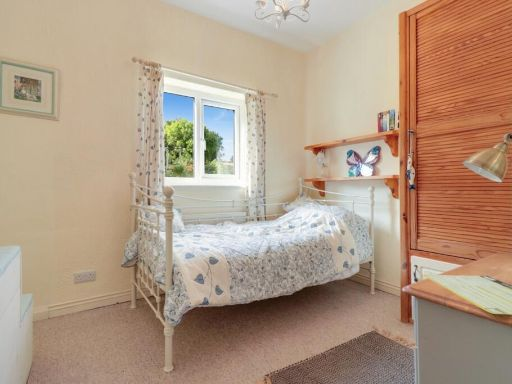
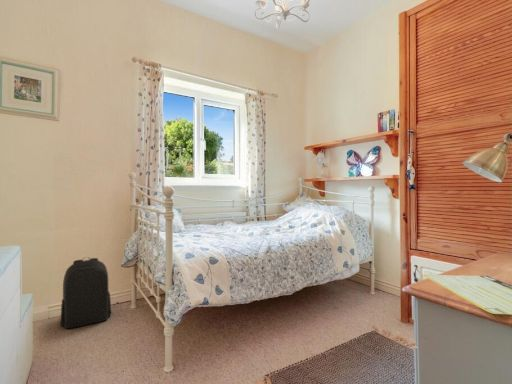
+ backpack (86, 287)
